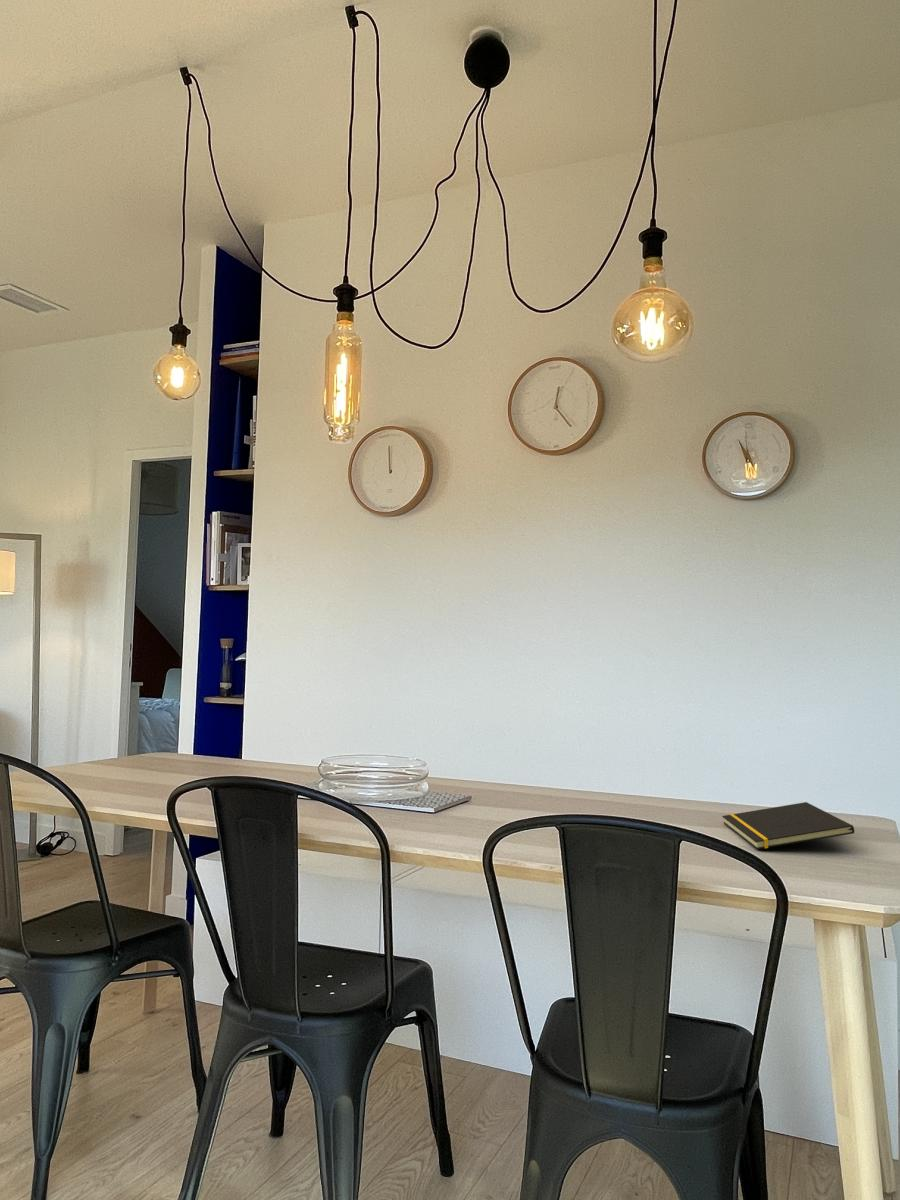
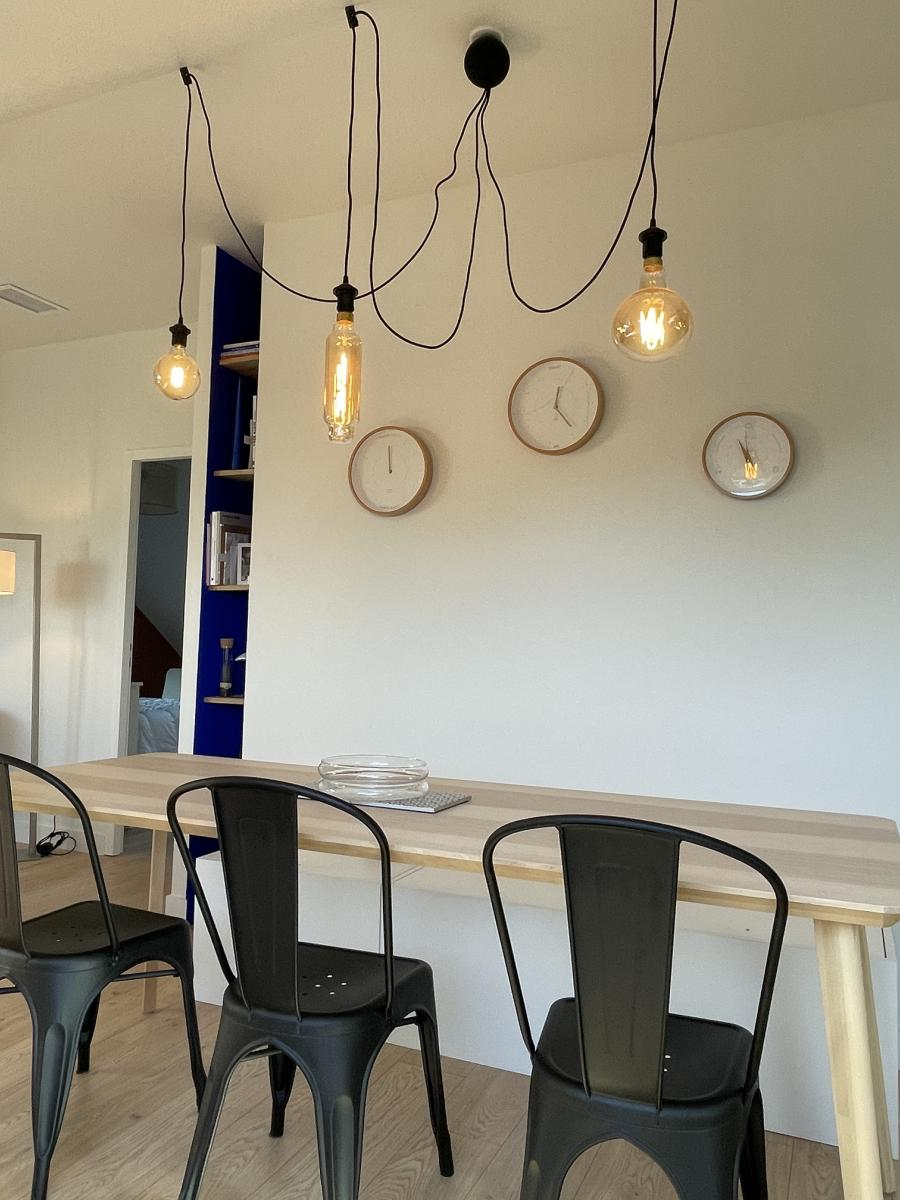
- notepad (783, 824)
